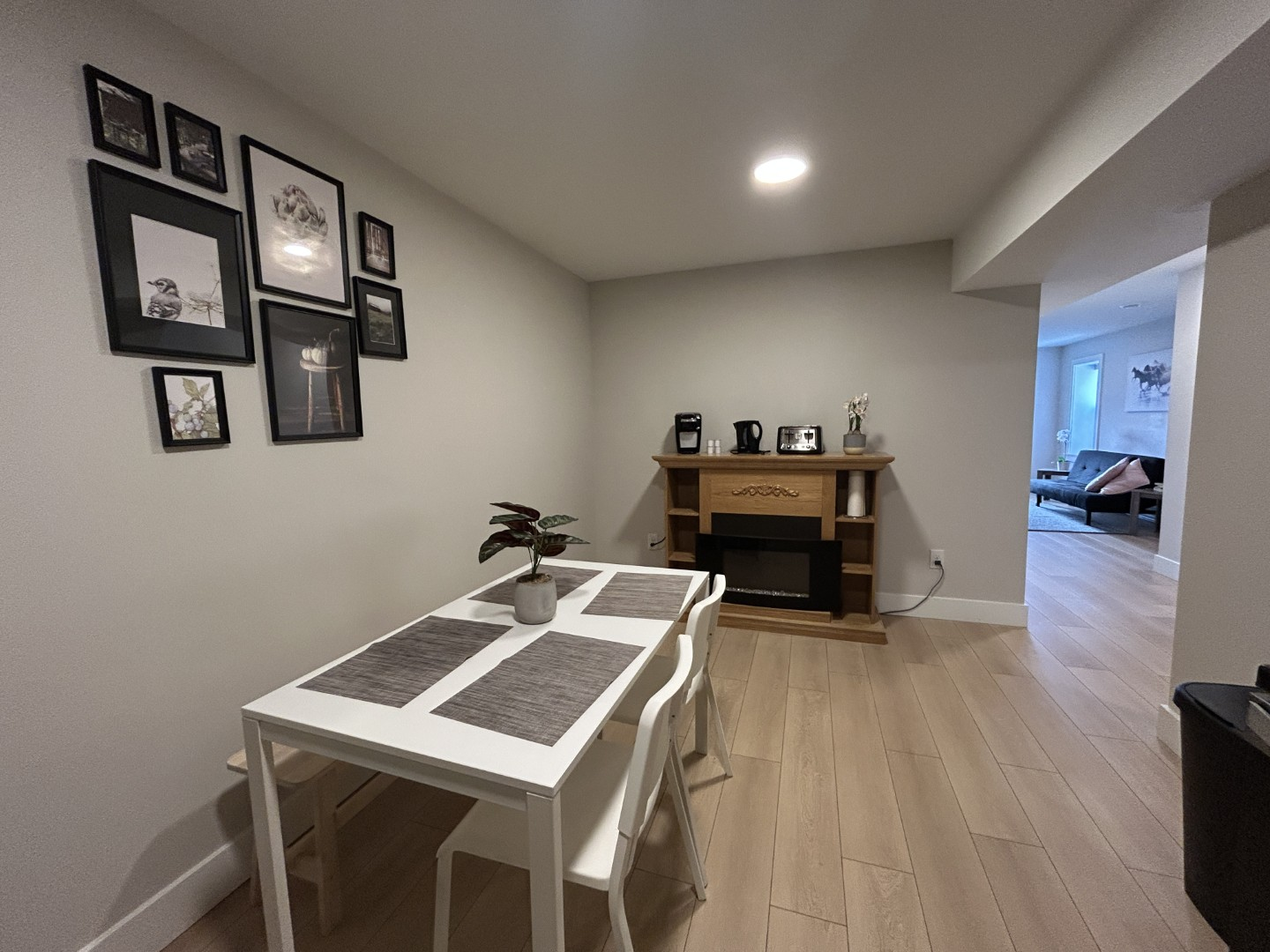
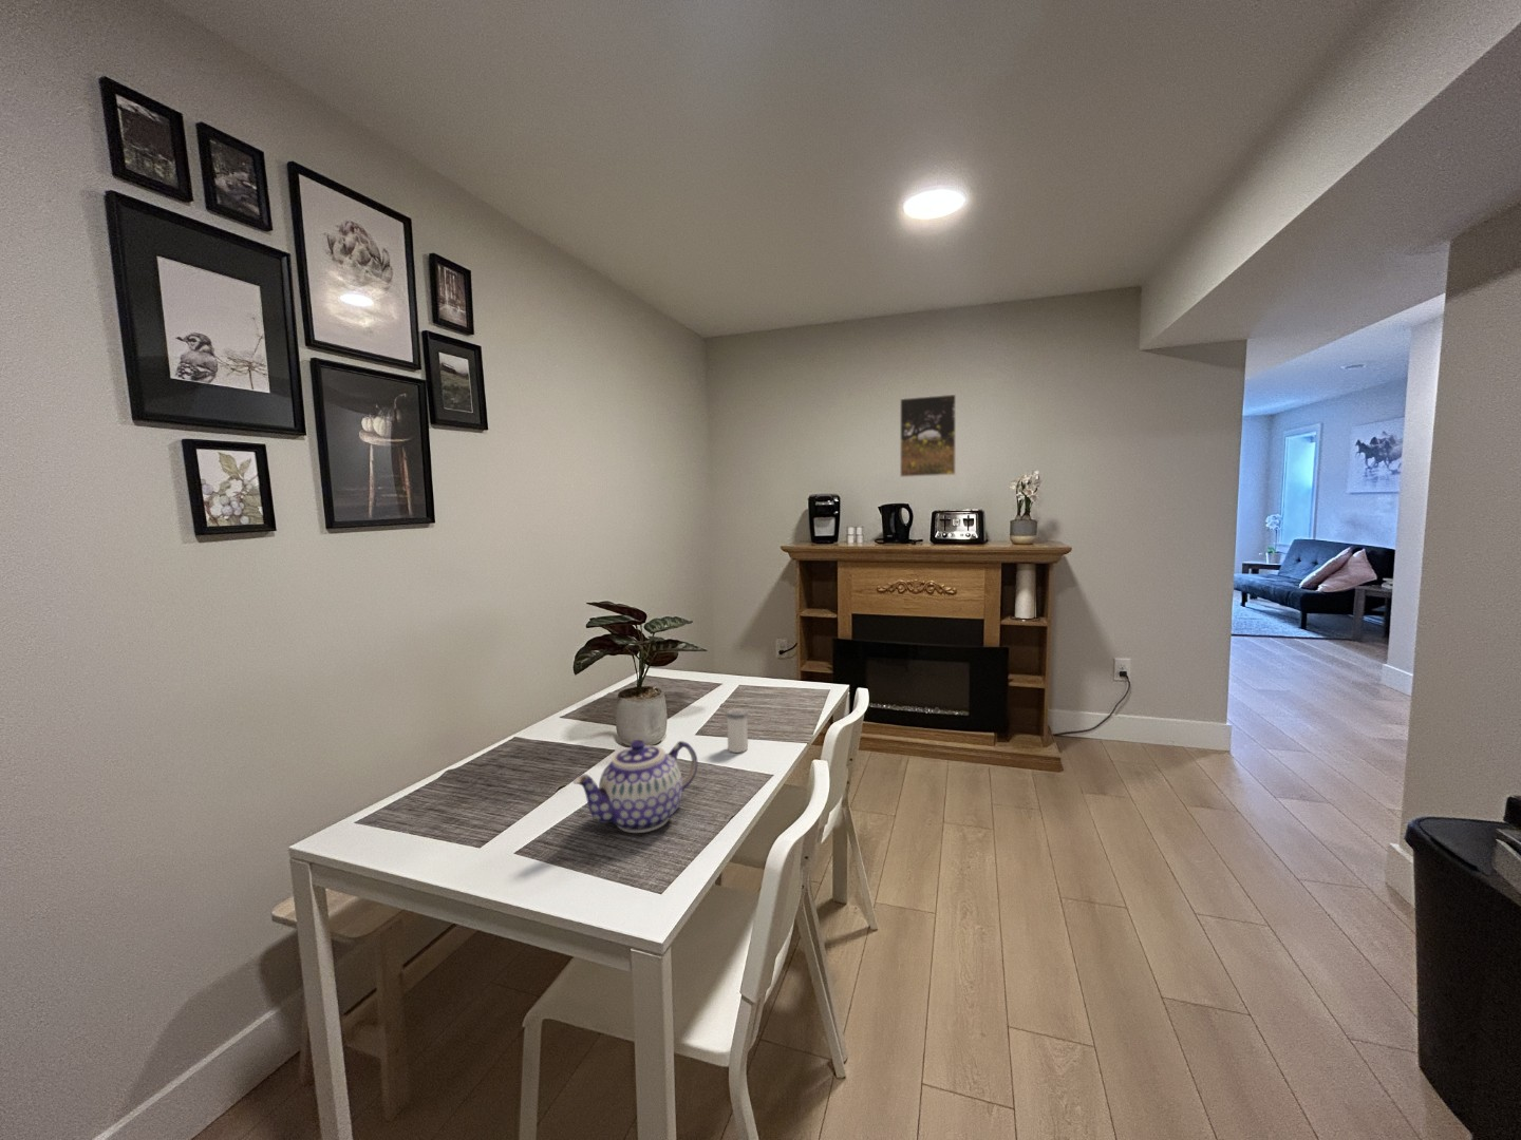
+ salt shaker (738, 730)
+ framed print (927, 436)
+ teapot (640, 780)
